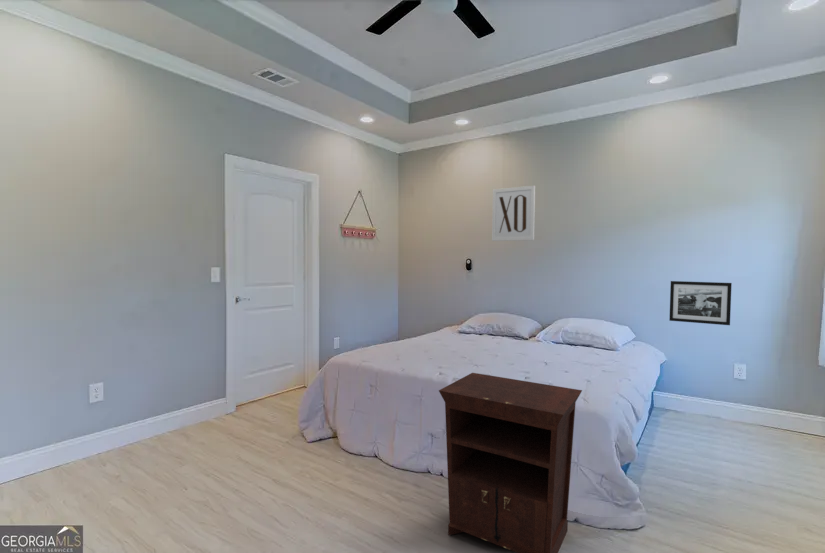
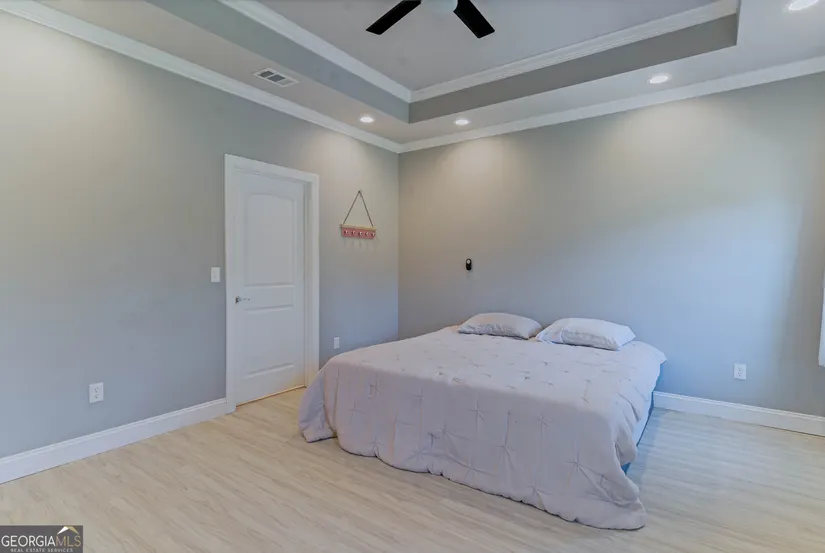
- picture frame (699, 302)
- wall art (512, 214)
- nightstand (509, 462)
